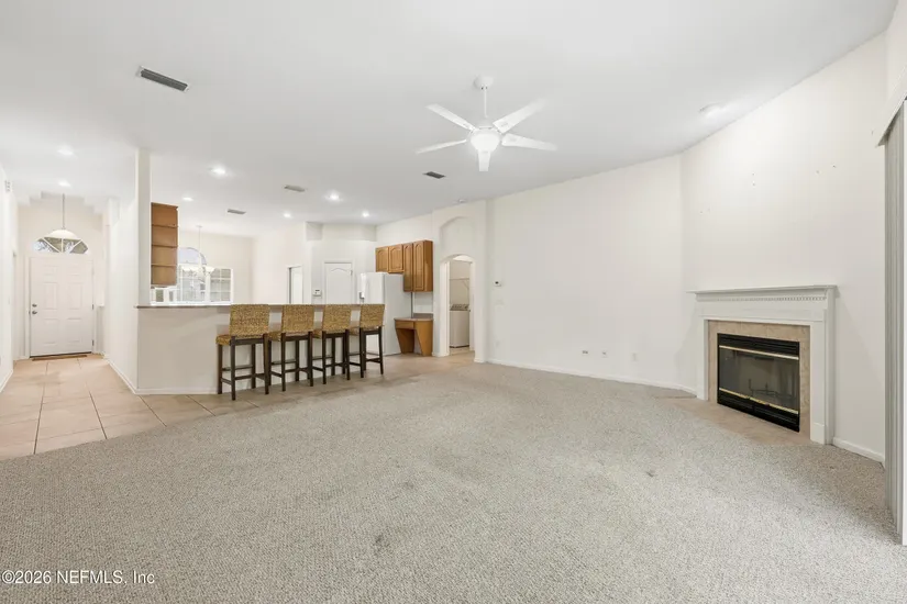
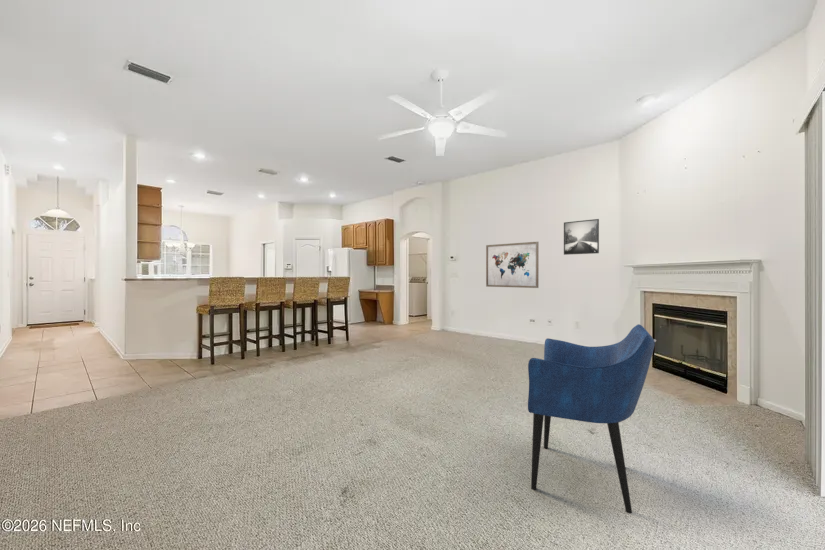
+ armchair (591, 402)
+ wall art (510, 265)
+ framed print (580, 237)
